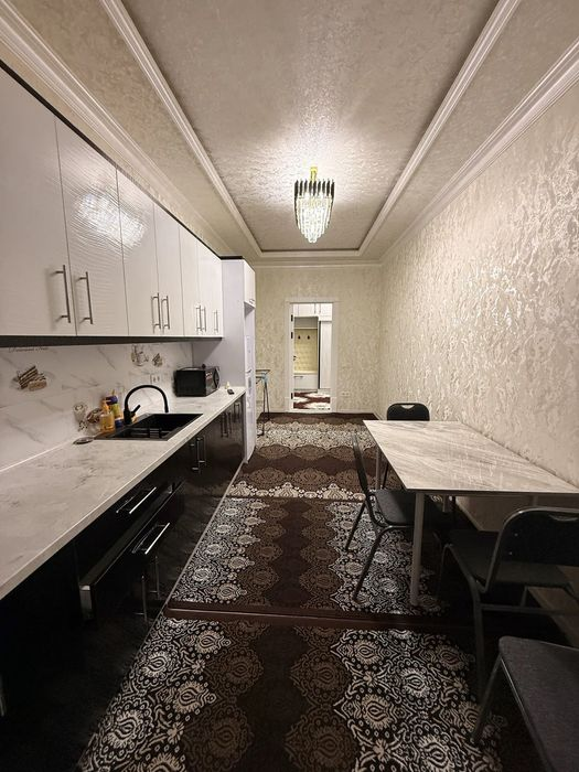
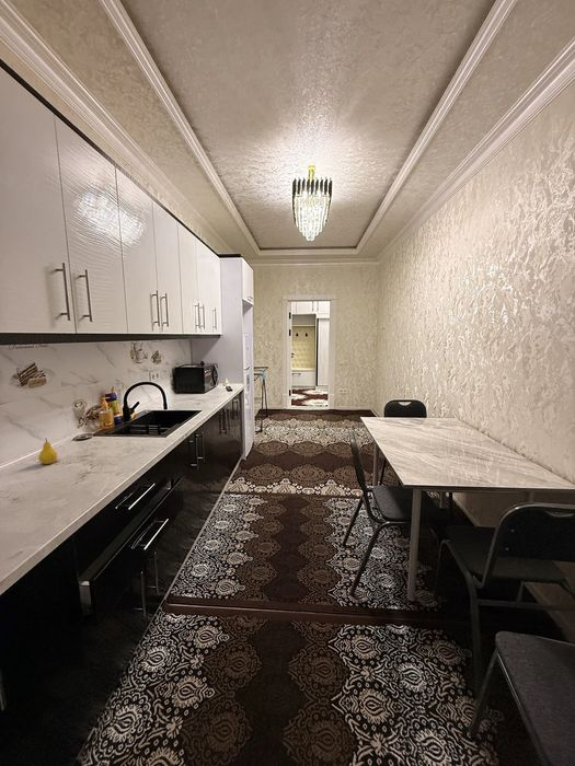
+ fruit (47, 450)
